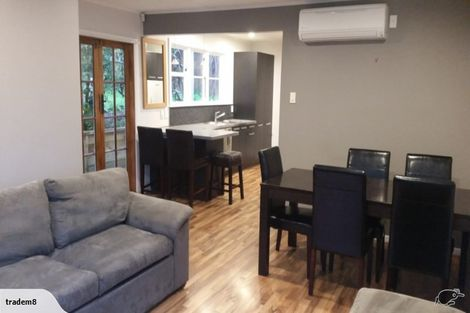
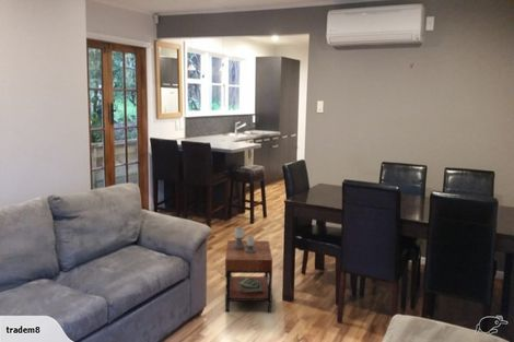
+ side table (248, 264)
